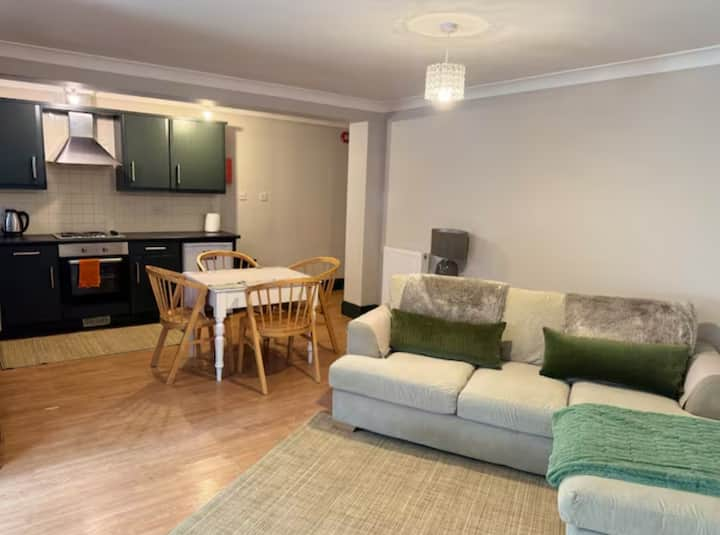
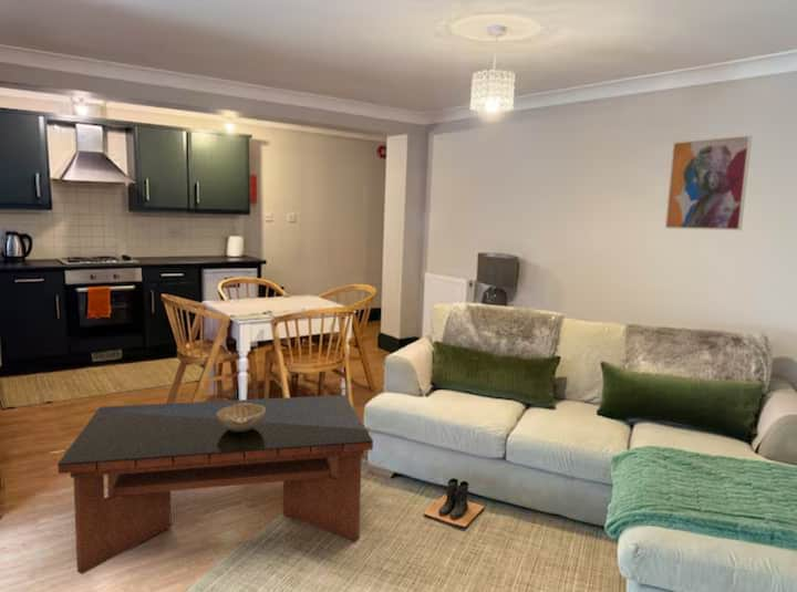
+ boots (454, 497)
+ decorative bowl (241, 418)
+ coffee table (228, 471)
+ wall art (705, 184)
